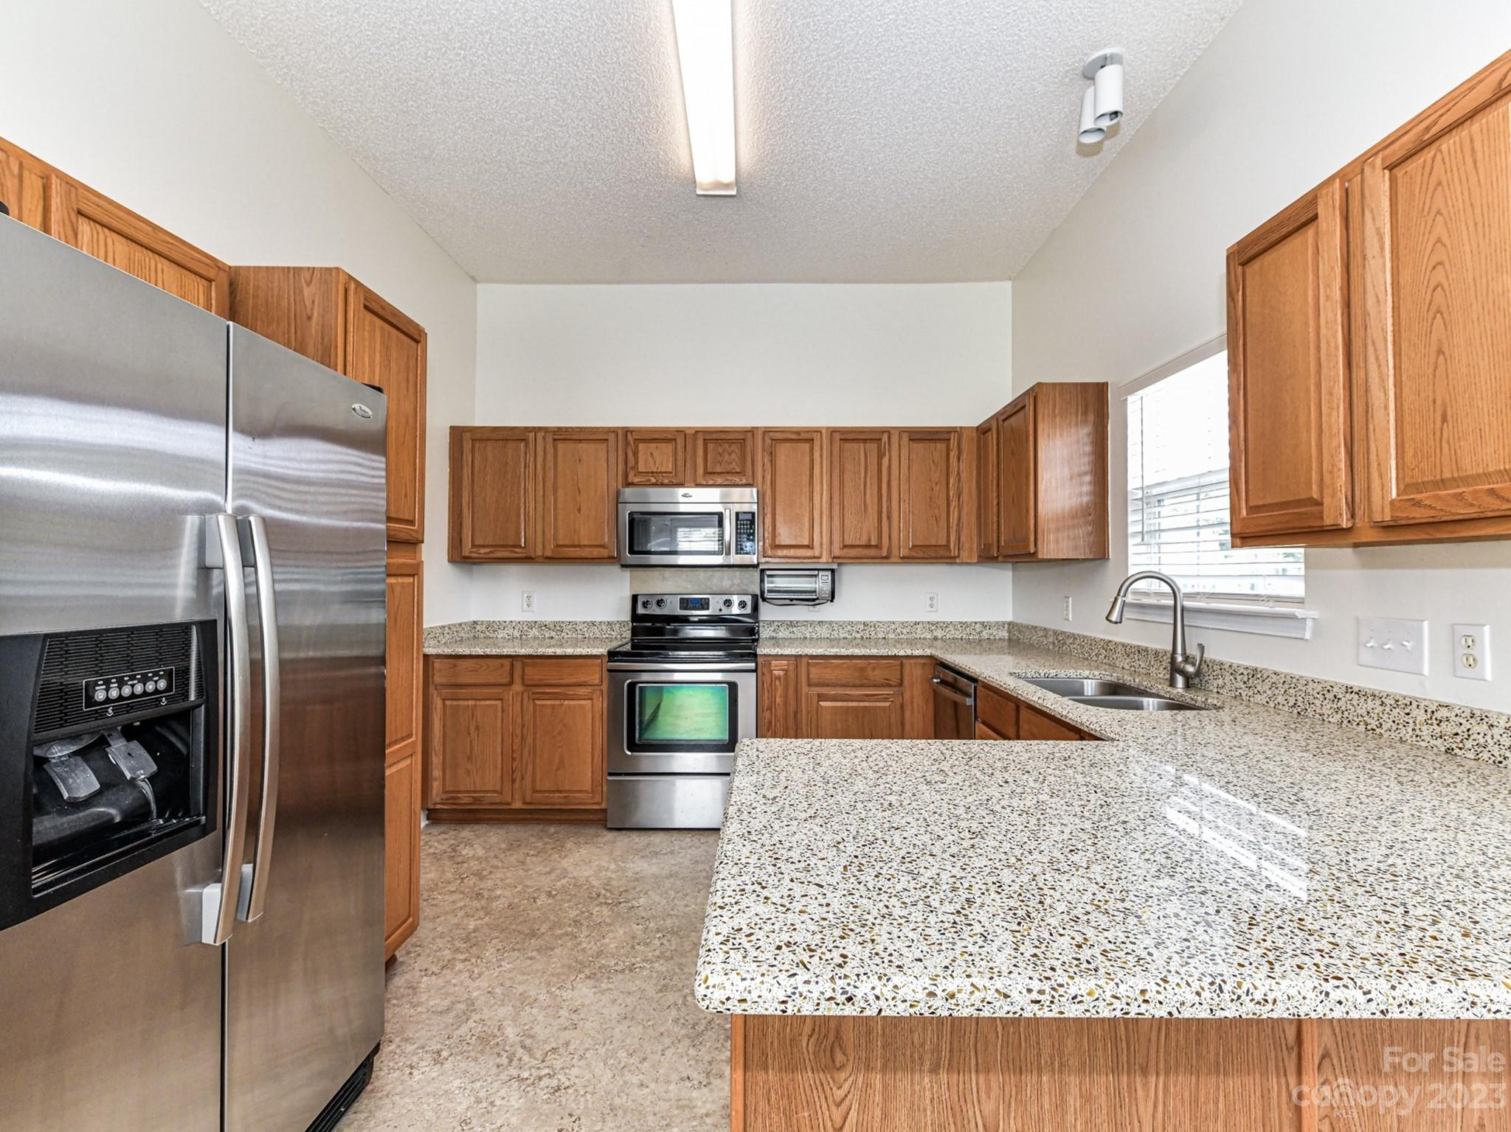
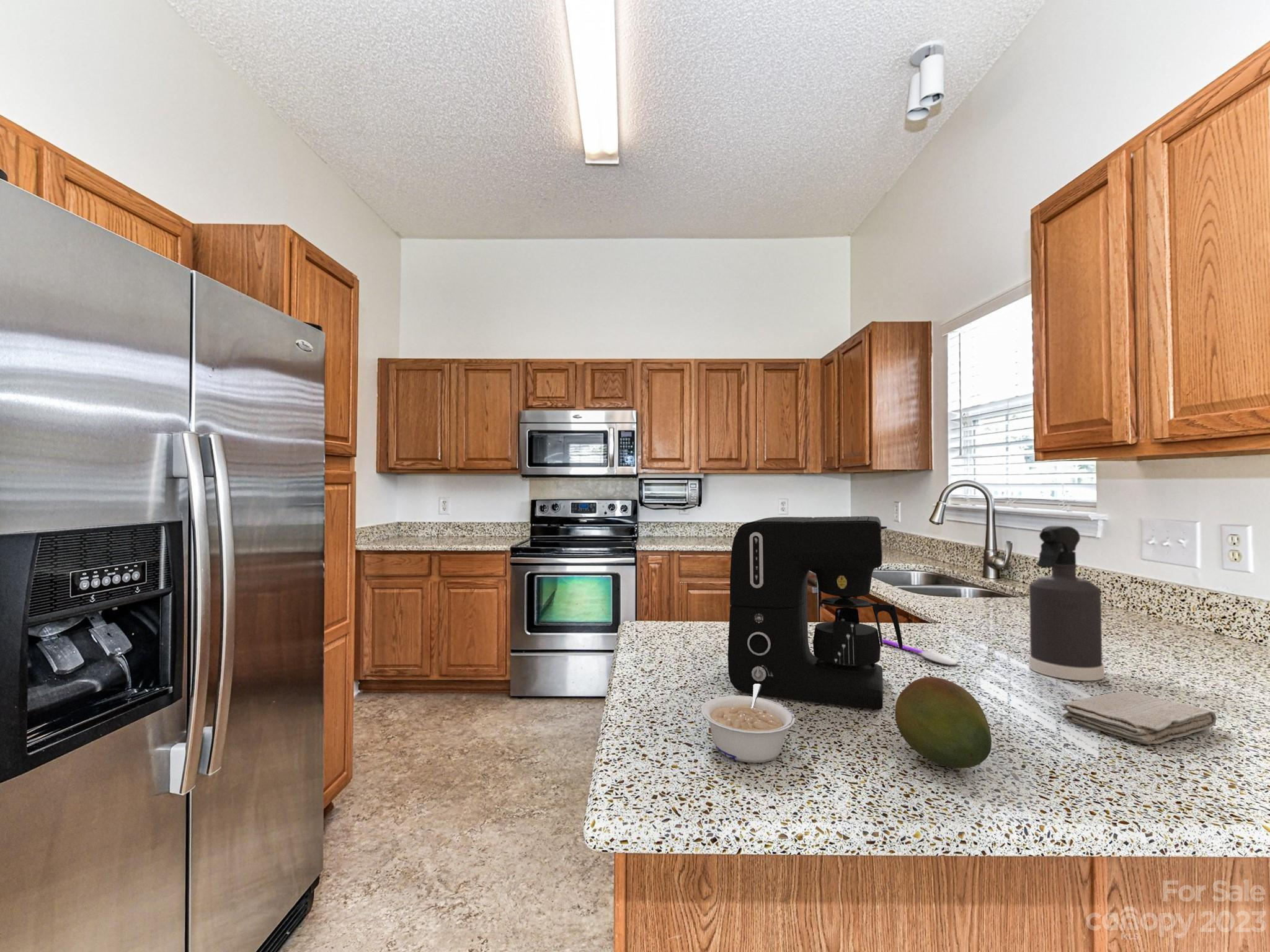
+ legume (745, 725)
+ washcloth (1137, 713)
+ fruit (946, 721)
+ spoon (916, 650)
+ coffee maker (820, 602)
+ spray bottle (1062, 598)
